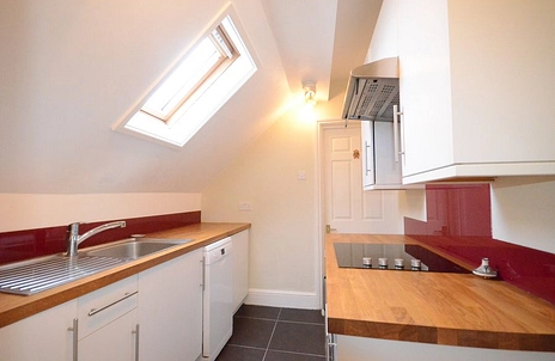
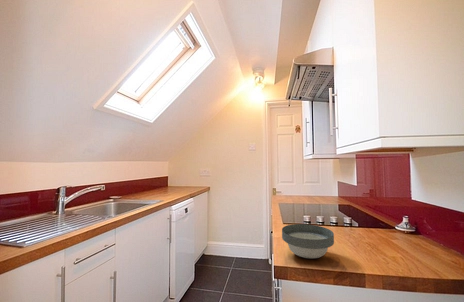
+ bowl (307, 242)
